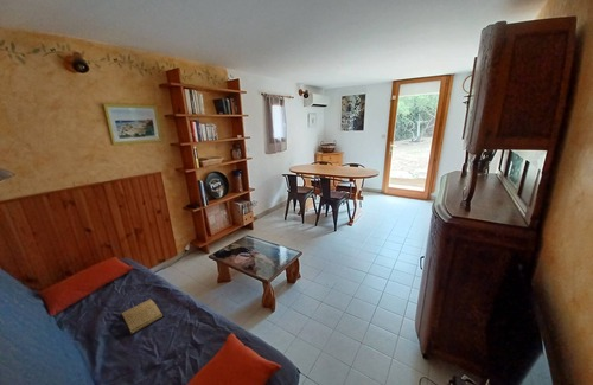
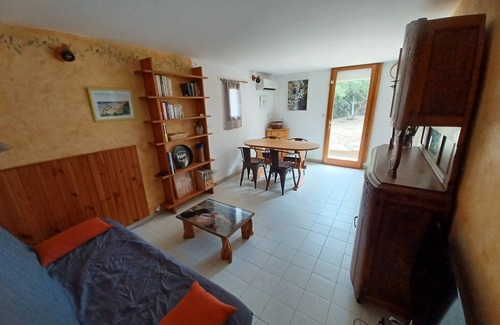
- book (141, 313)
